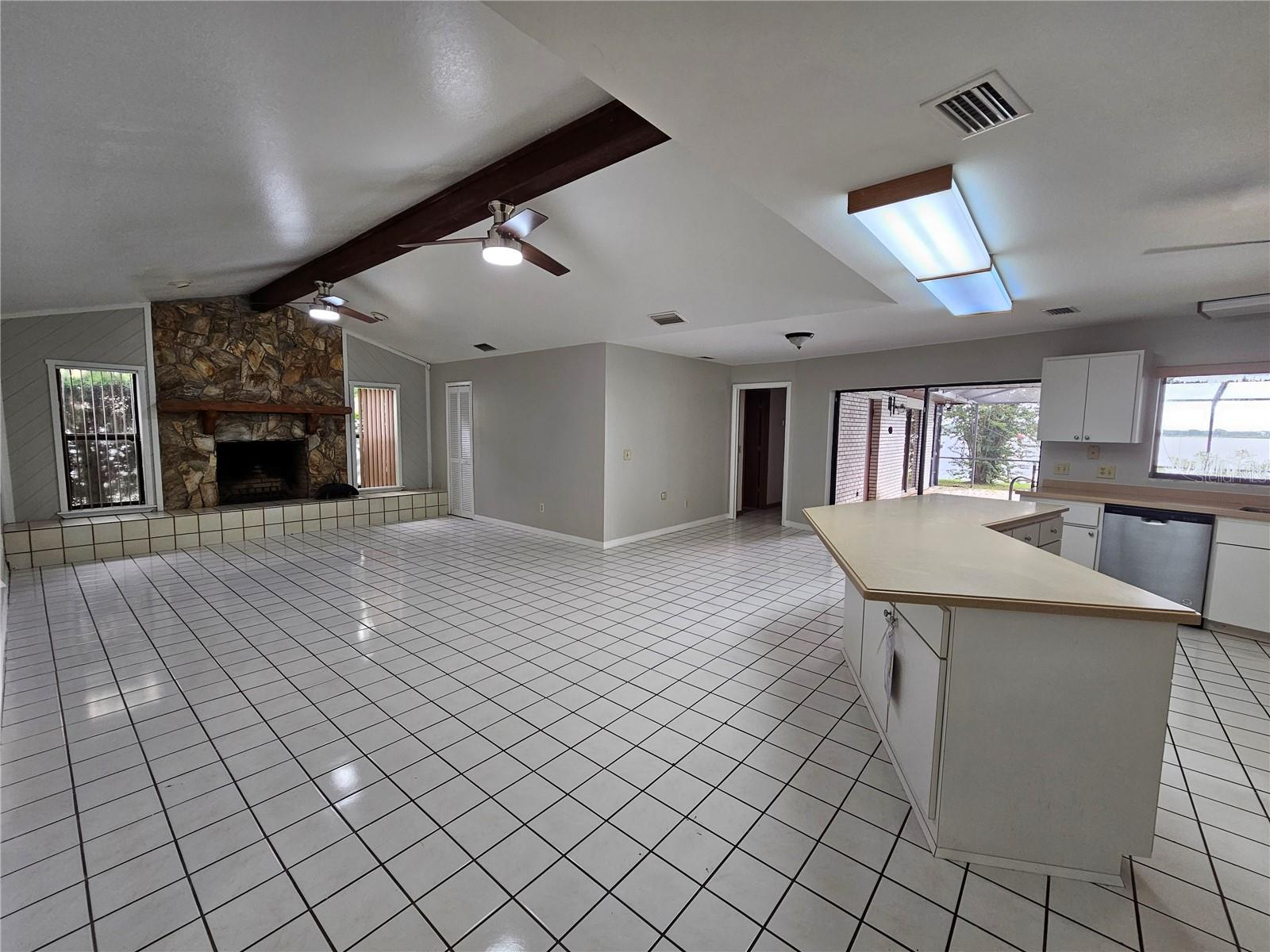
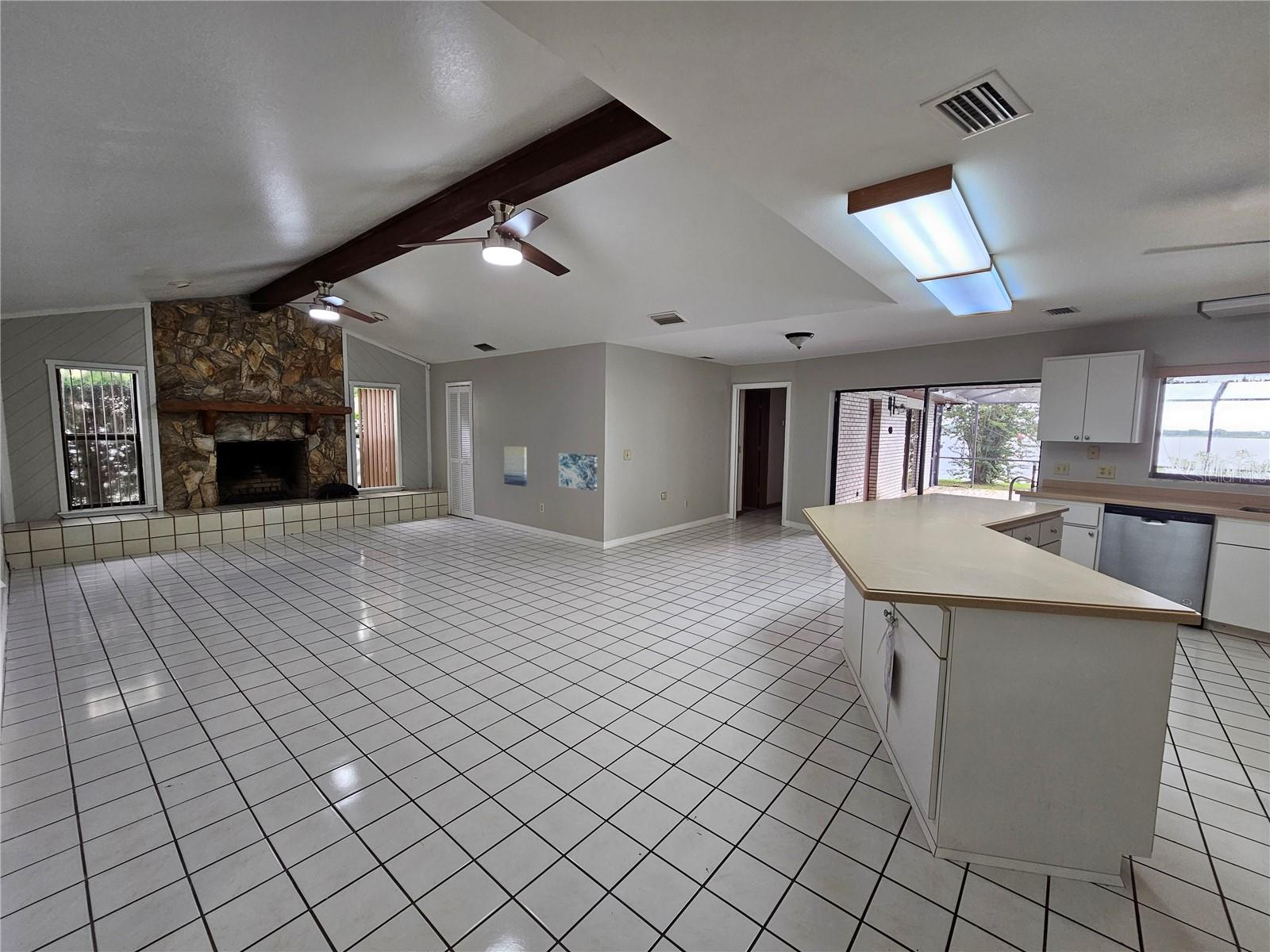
+ wall art (515, 466)
+ wall art (577, 471)
